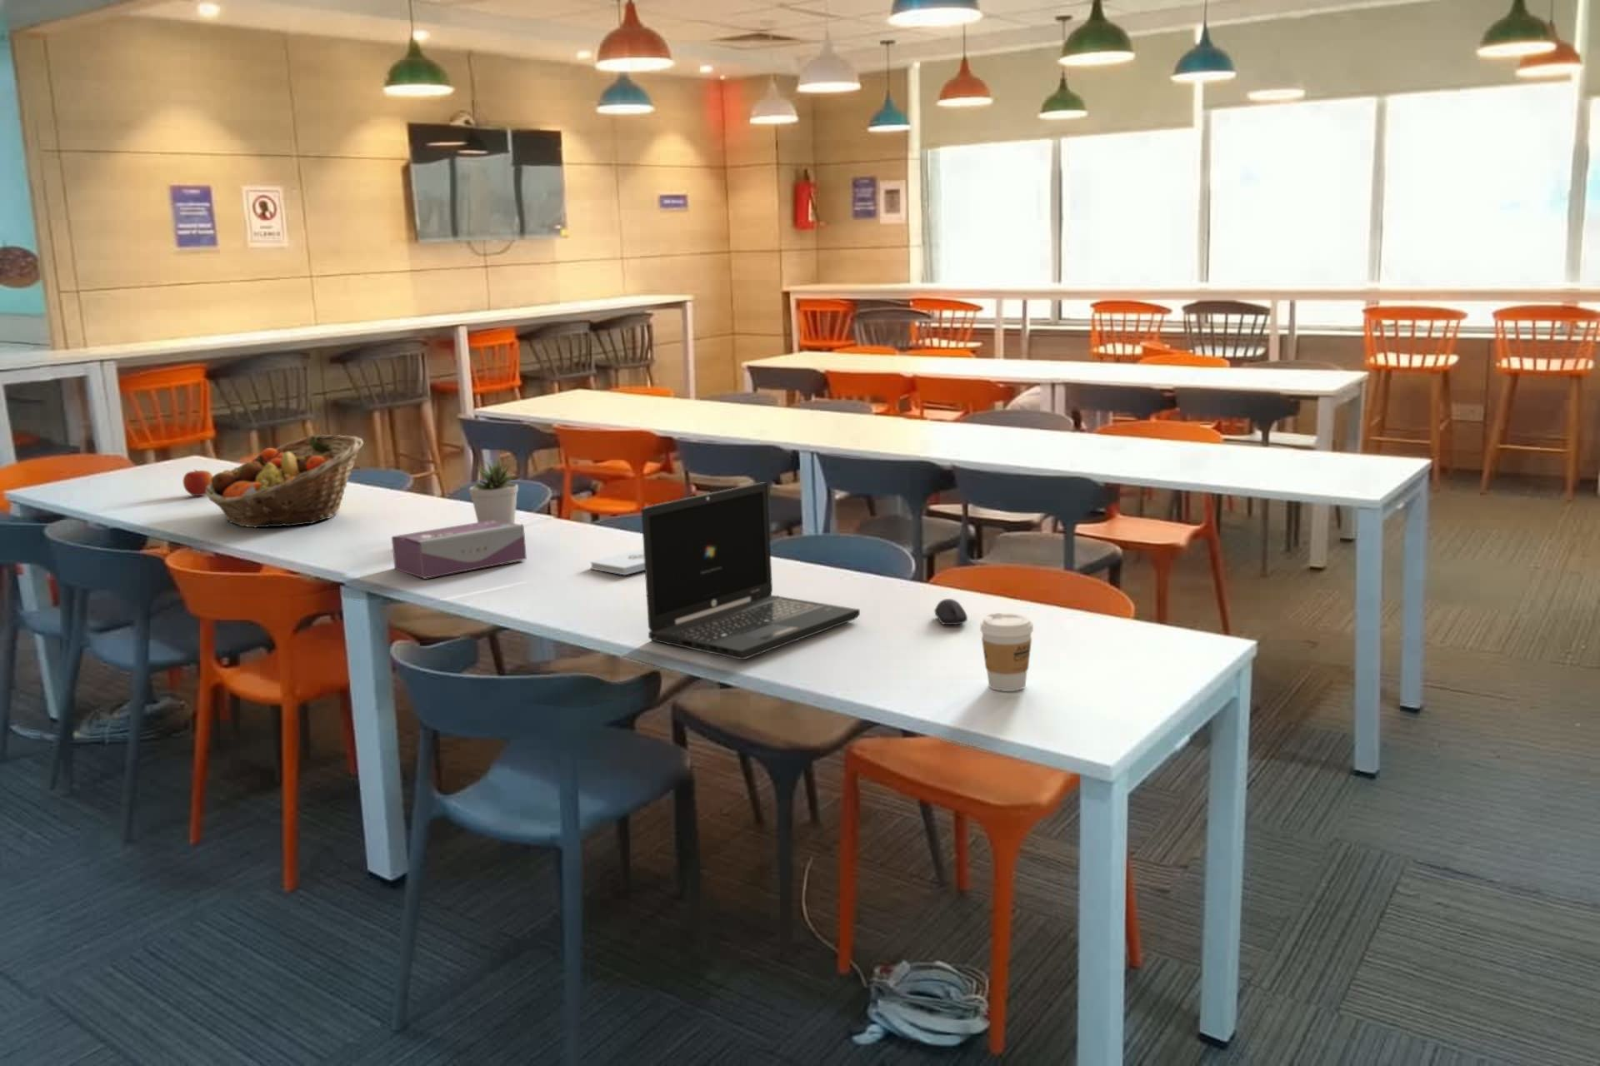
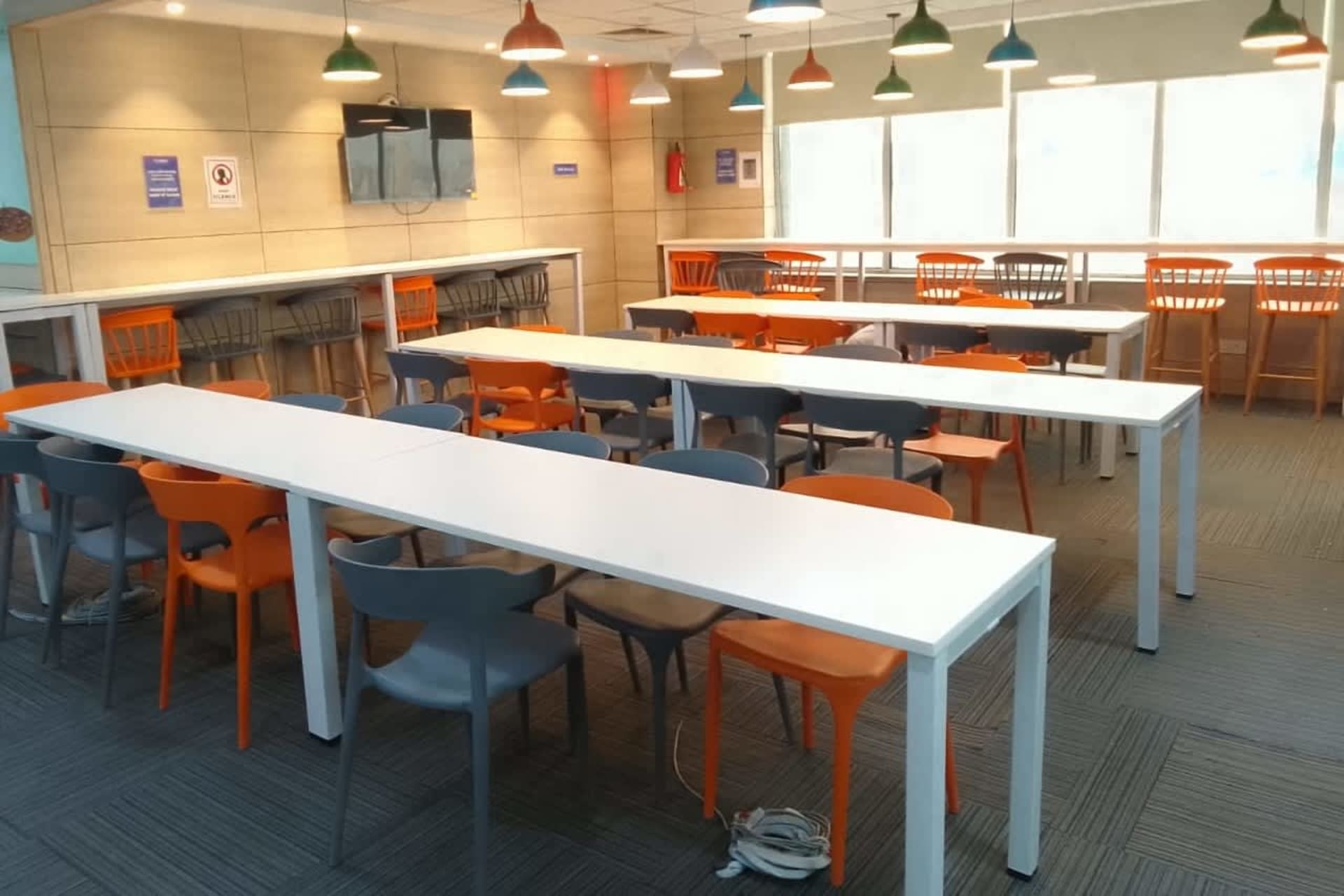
- laptop (754, 565)
- computer mouse (950, 609)
- fruit basket (287, 479)
- notepad (640, 559)
- tissue box (460, 546)
- potted plant (493, 493)
- coffee cup (1007, 651)
- apple (199, 482)
